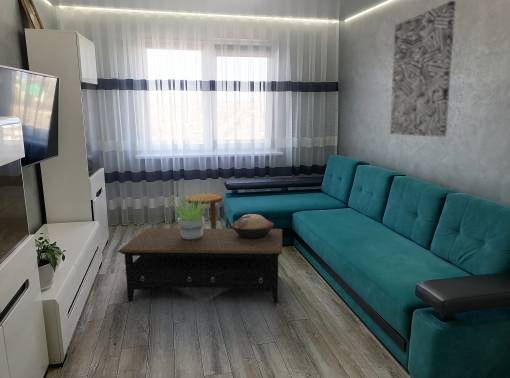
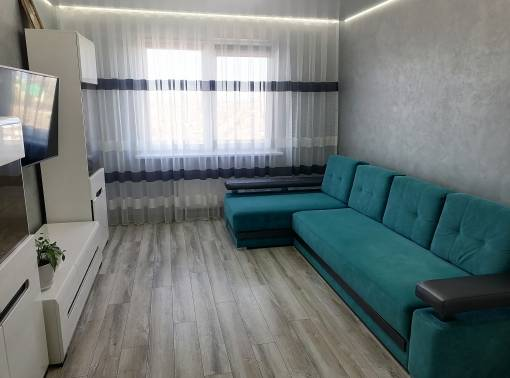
- decorative bowl (252, 224)
- side table (211, 220)
- wall art (418, 76)
- potted plant (191, 218)
- coffee table (207, 263)
